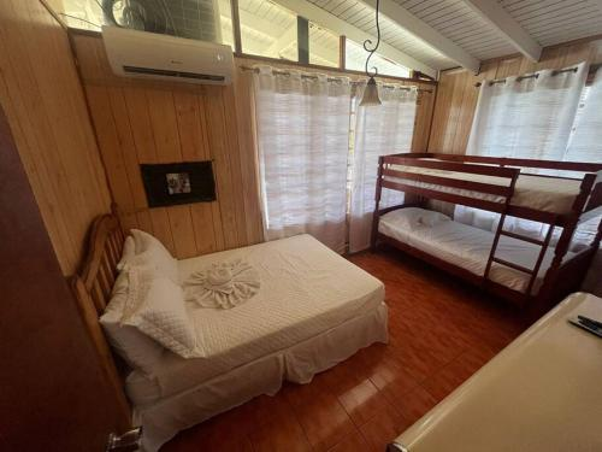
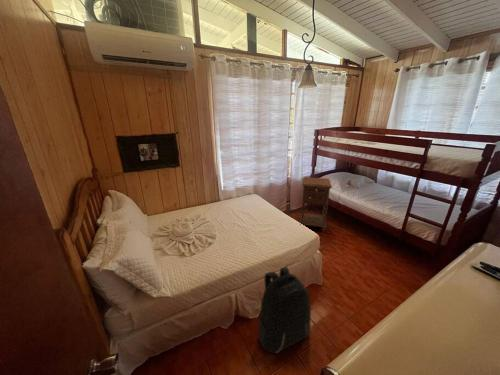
+ backpack (281, 304)
+ nightstand (314, 203)
